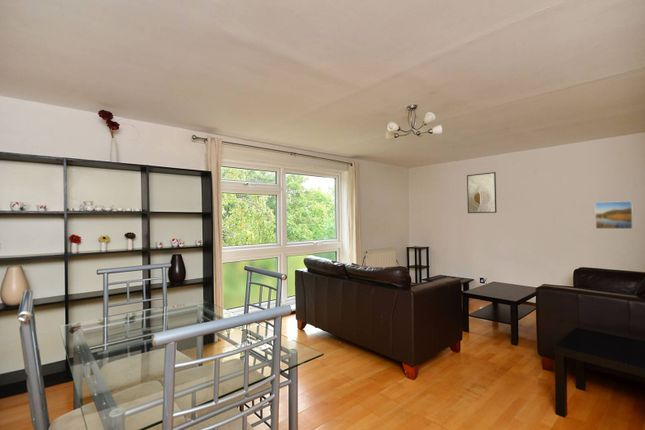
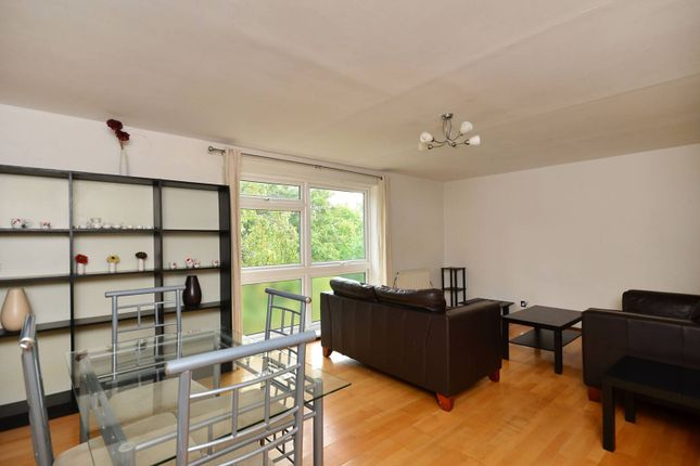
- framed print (481, 193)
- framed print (613, 215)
